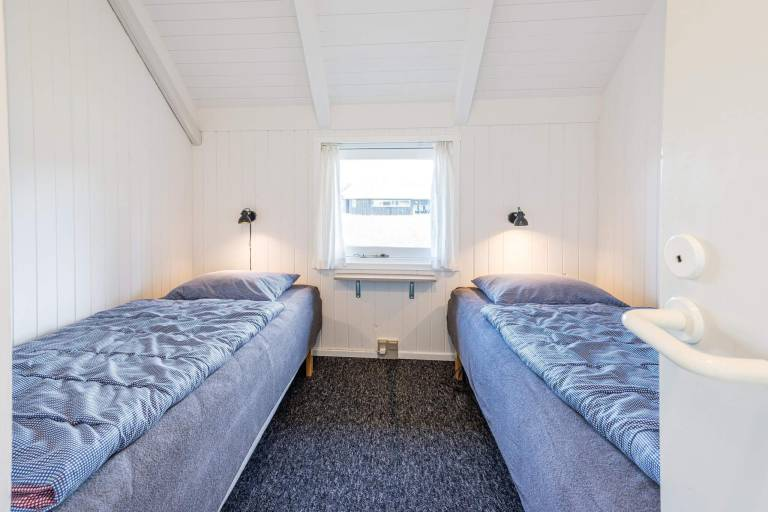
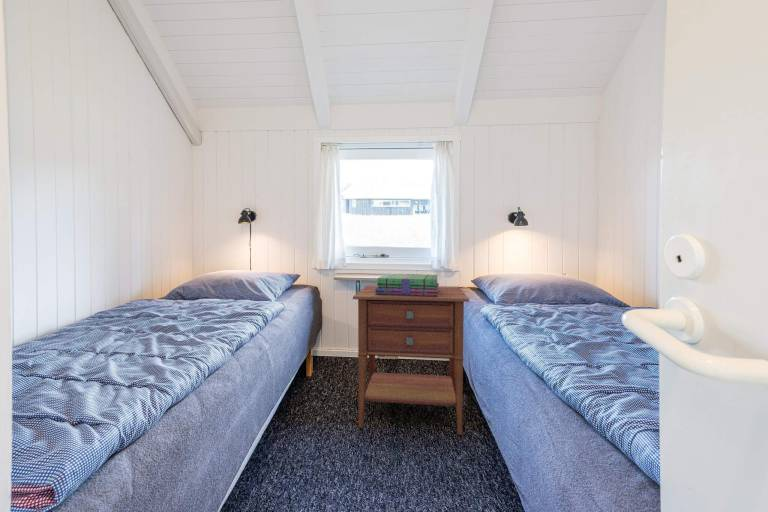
+ nightstand (410, 352)
+ stack of books (408, 283)
